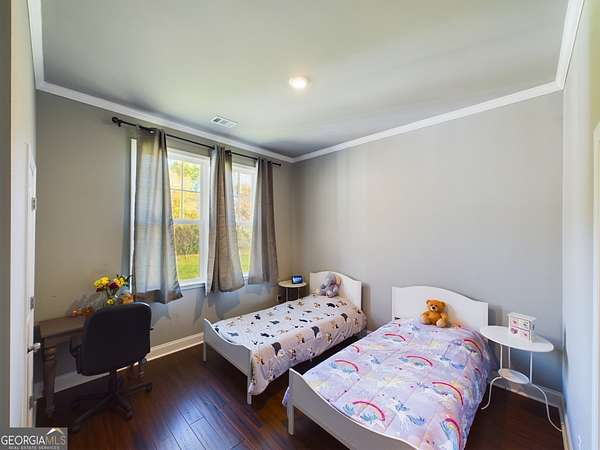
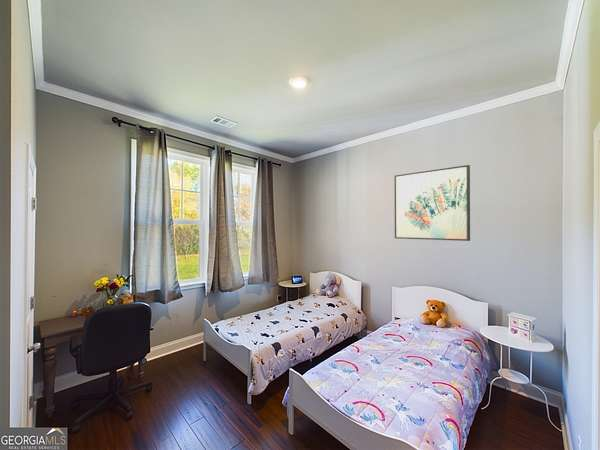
+ wall art (428, 205)
